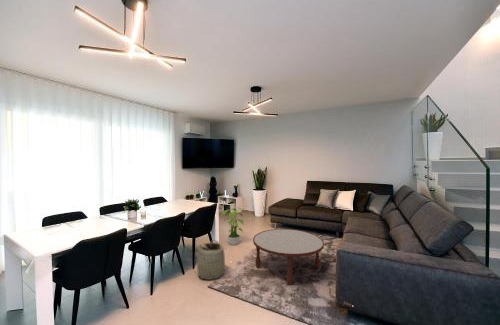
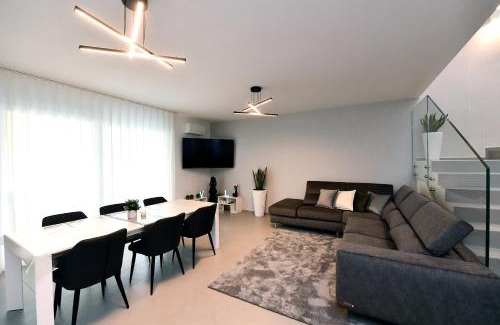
- coffee table (287, 253)
- potted plant (232, 226)
- basket (212, 258)
